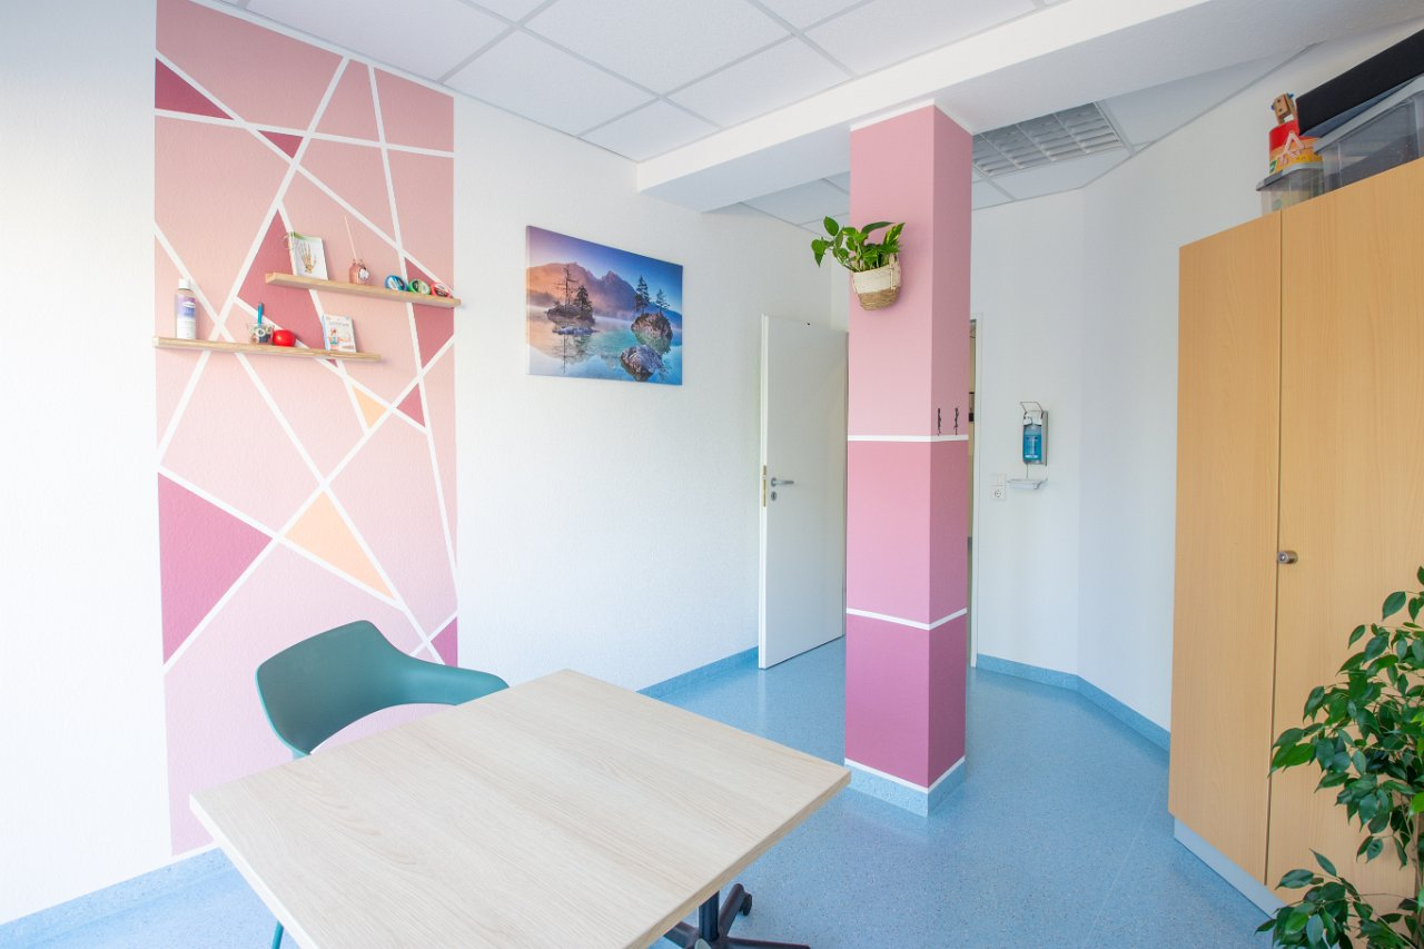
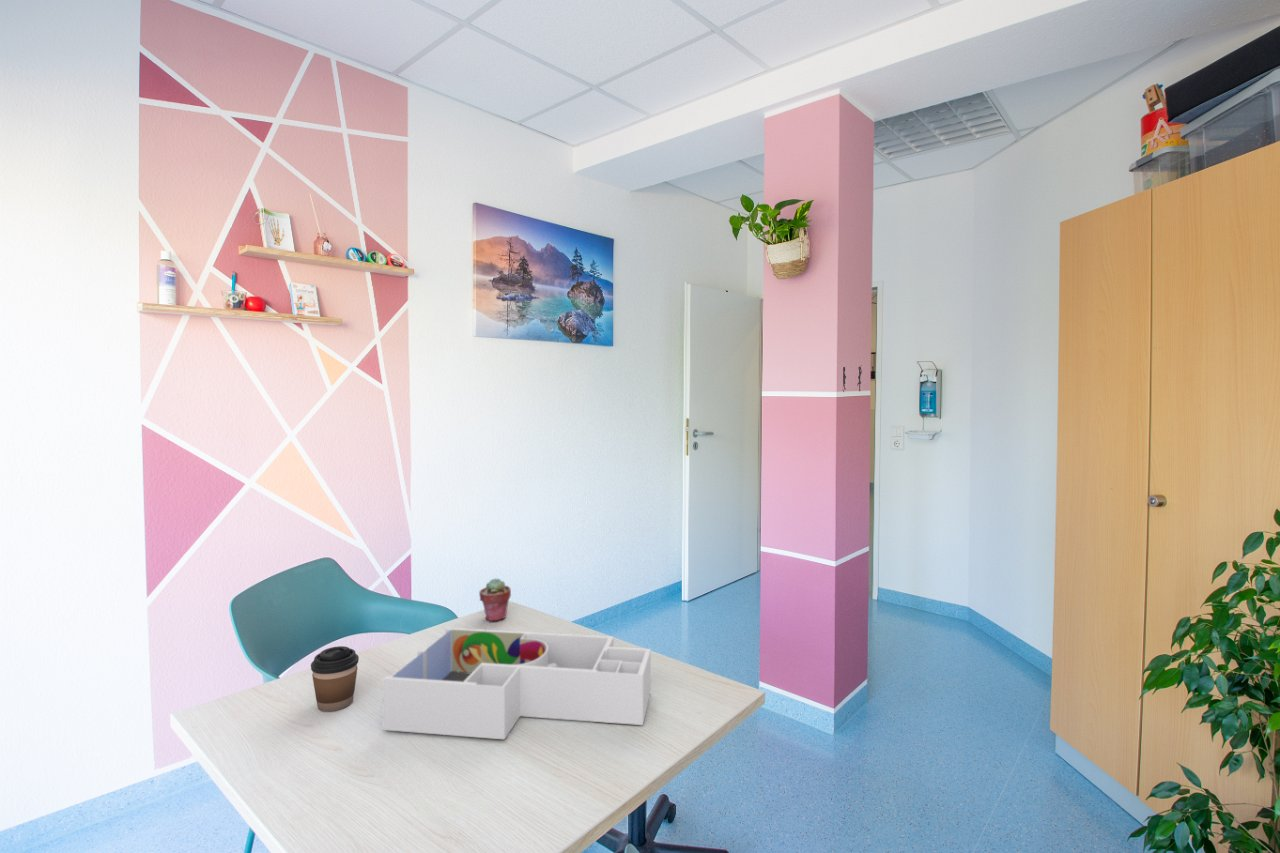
+ potted succulent (495, 597)
+ coffee cup (335, 675)
+ desk organizer (529, 680)
